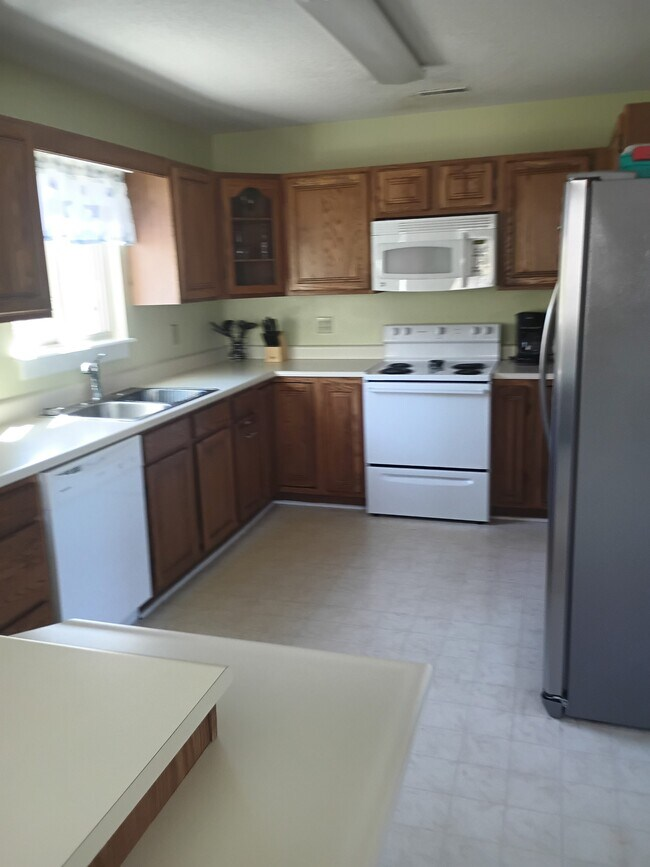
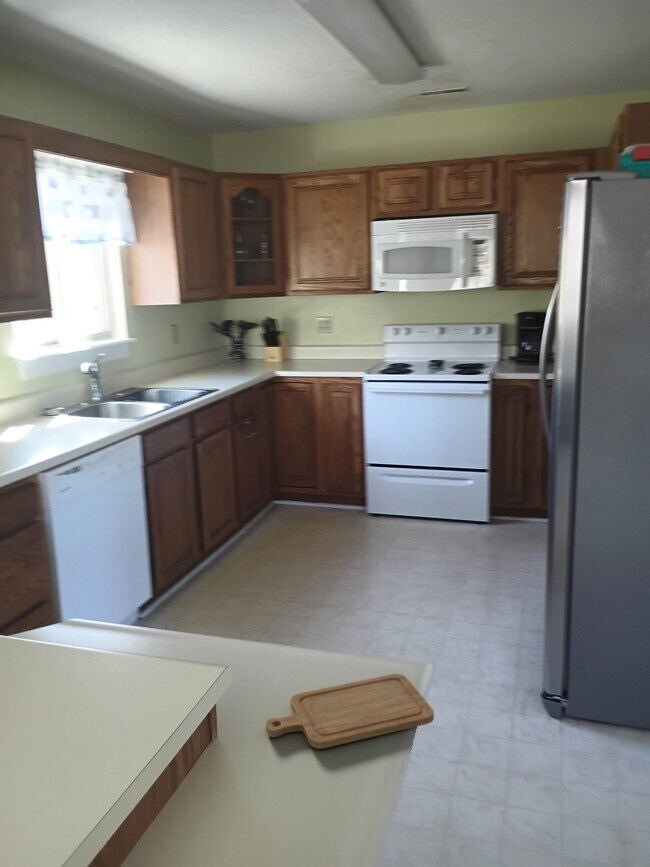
+ chopping board (345, 711)
